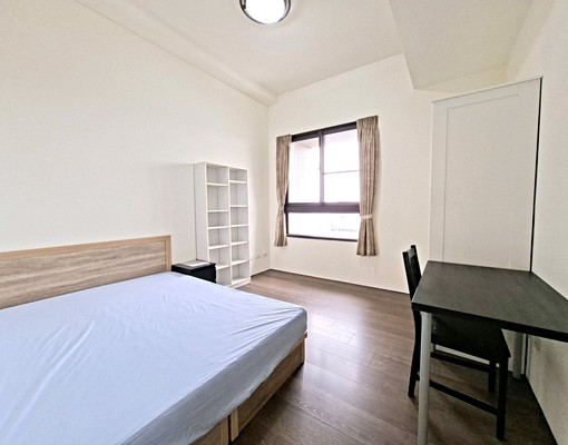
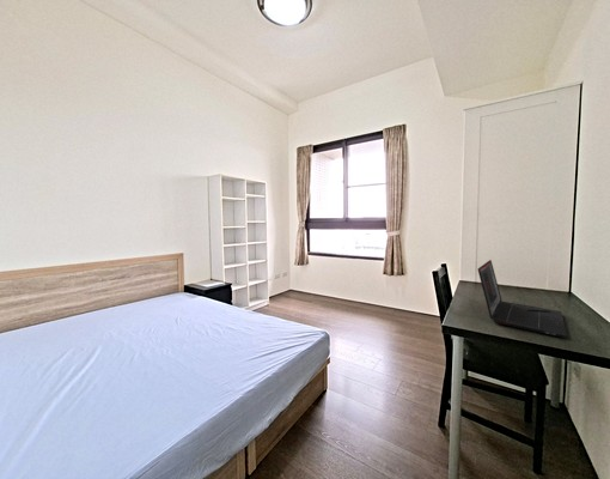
+ laptop (520, 304)
